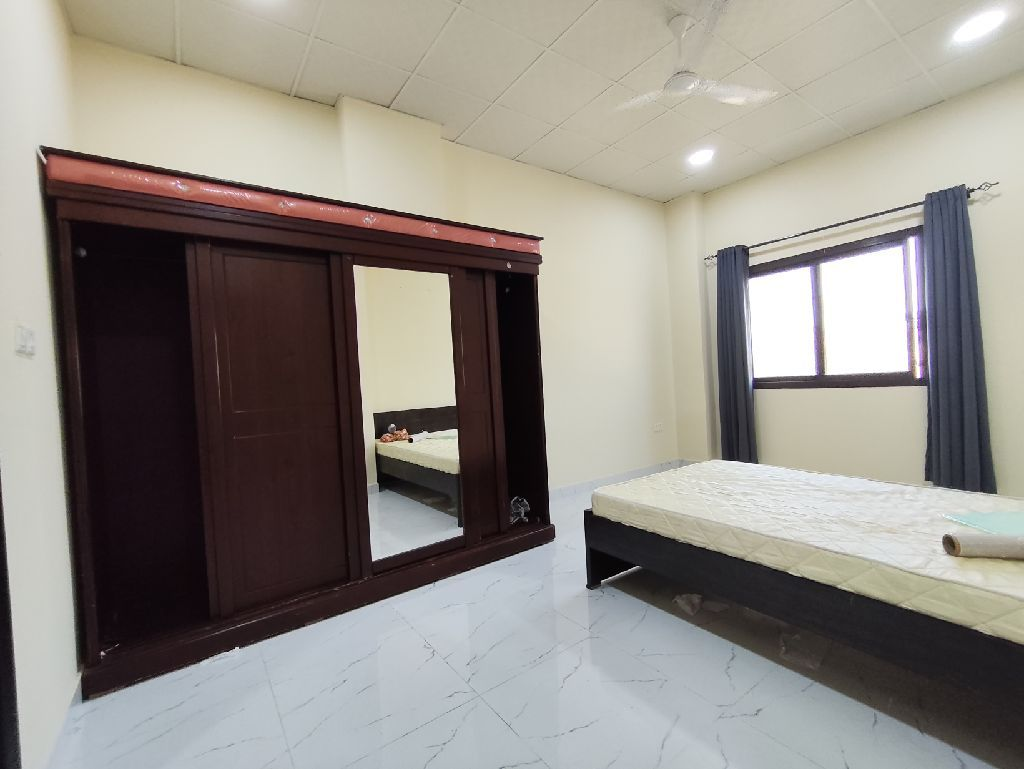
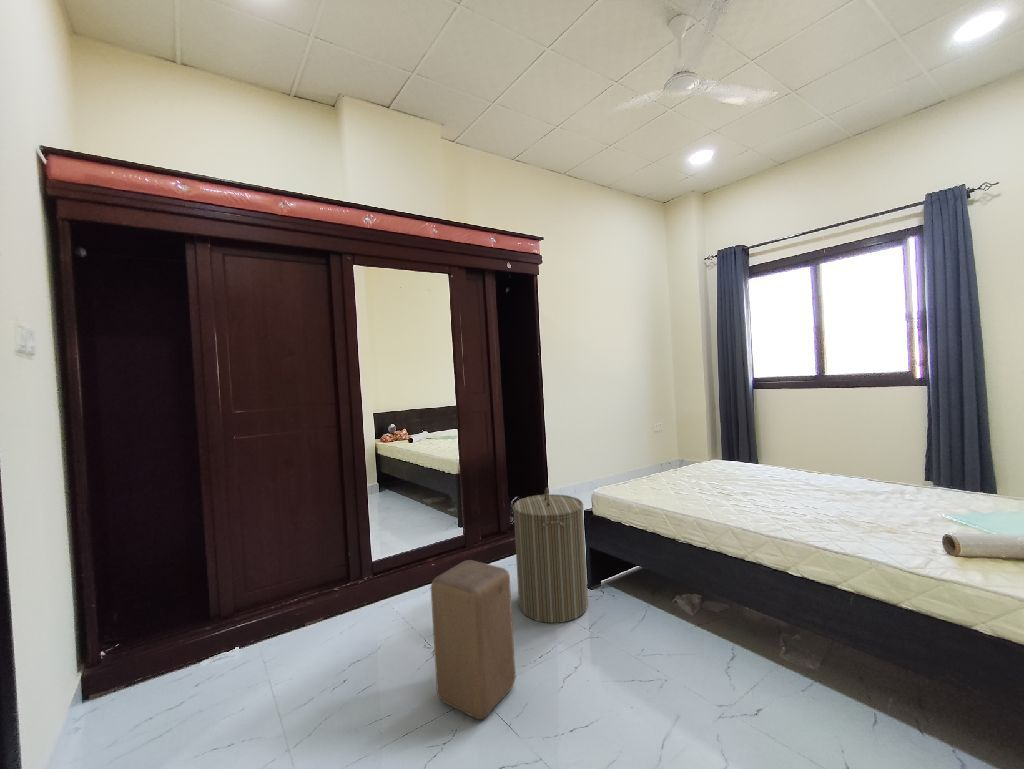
+ laundry hamper (550, 546)
+ stool (473, 633)
